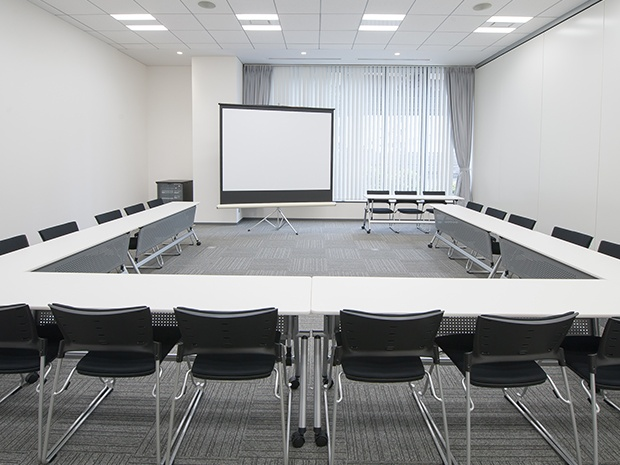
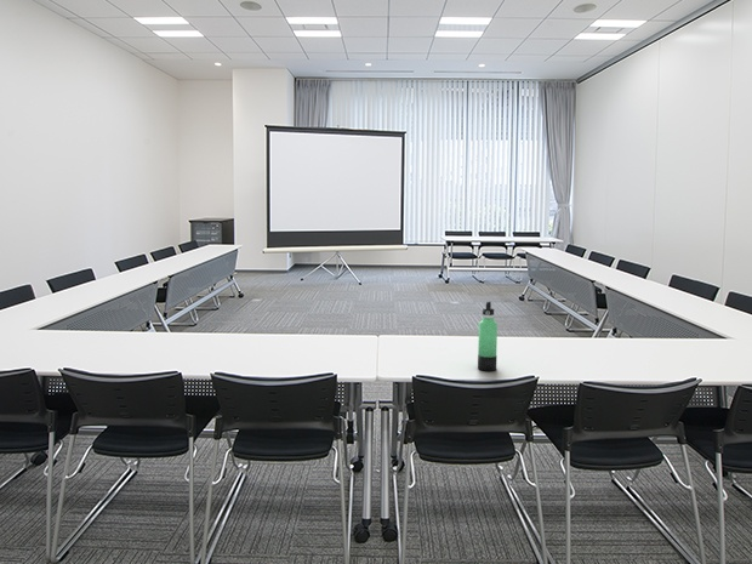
+ thermos bottle (488, 335)
